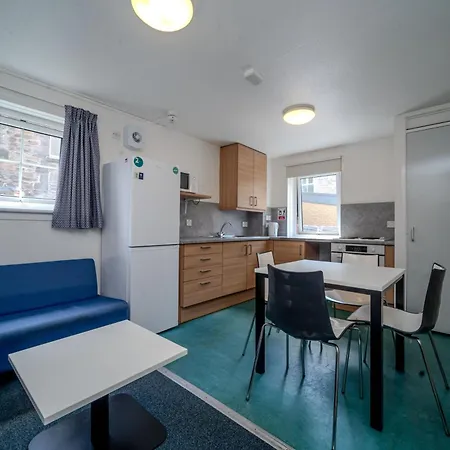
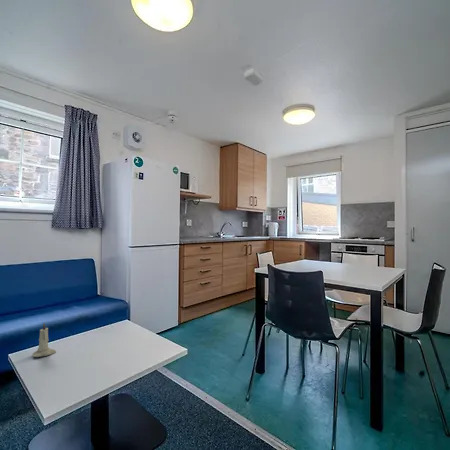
+ candle (44, 338)
